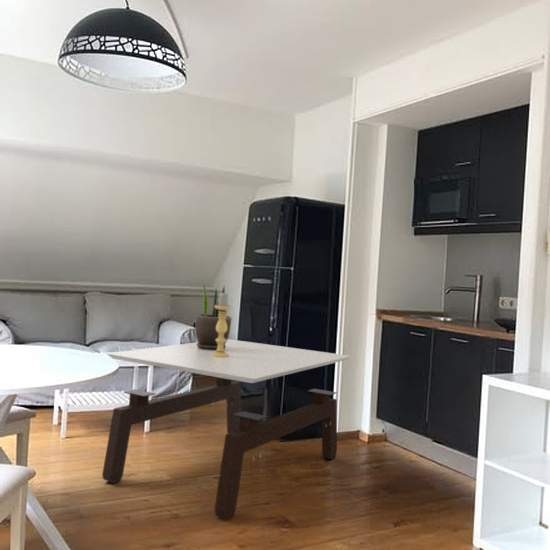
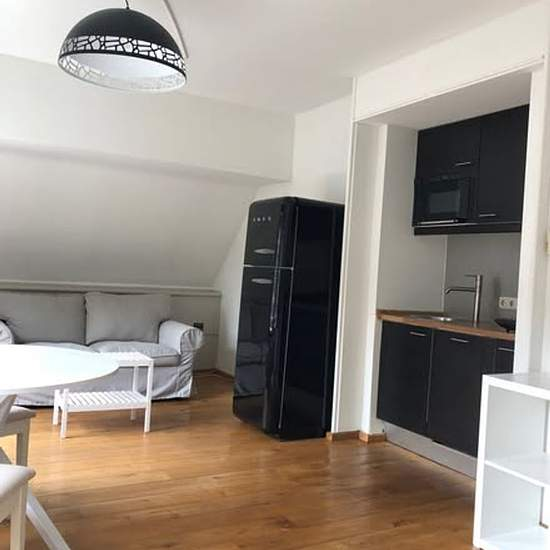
- coffee table (234, 411)
- potted plant (213, 314)
- candle holder (221, 323)
